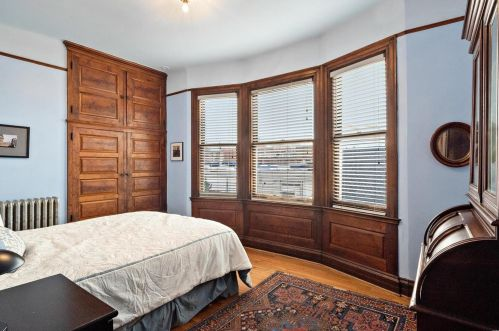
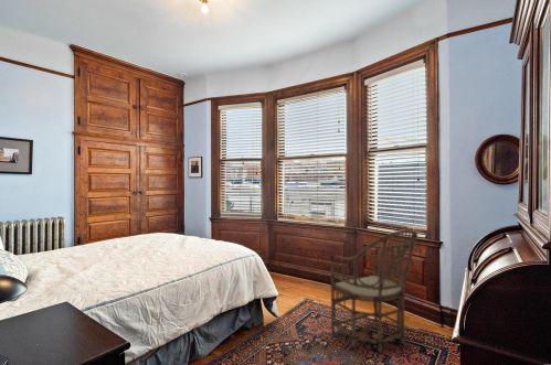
+ armchair (377, 282)
